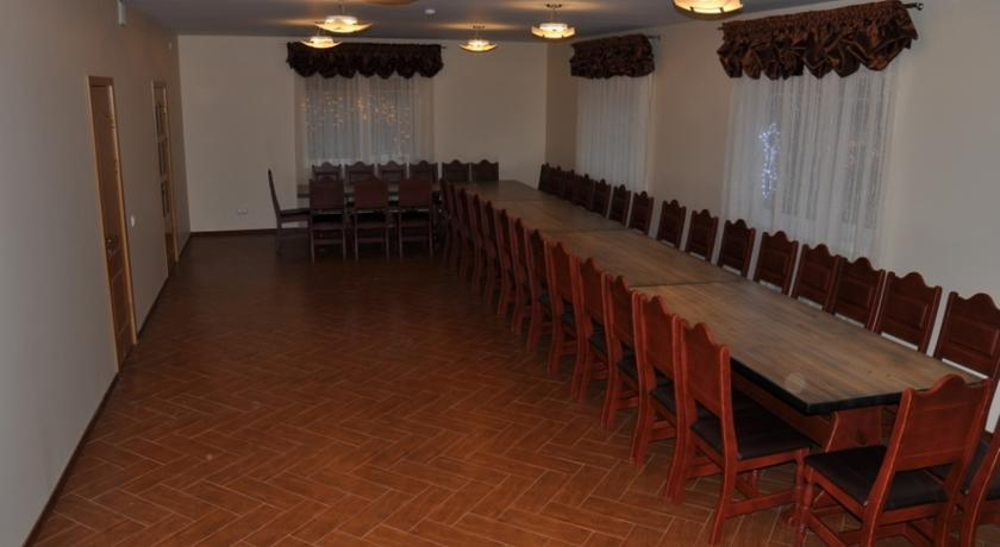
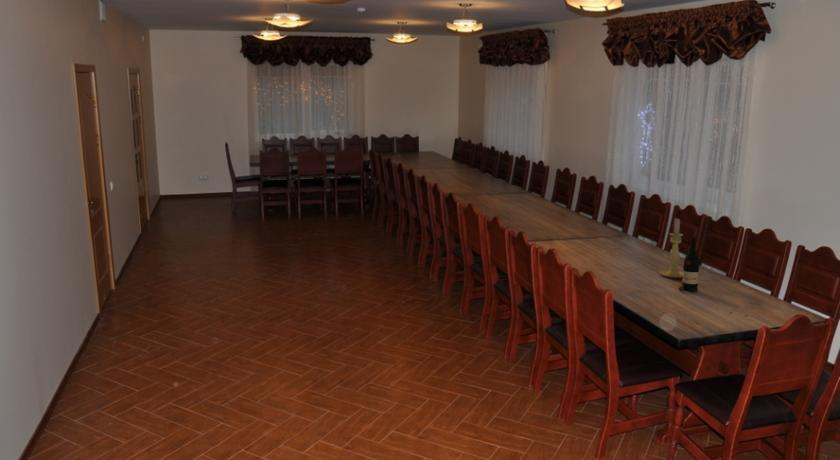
+ wine bottle (691, 264)
+ candle holder (675, 246)
